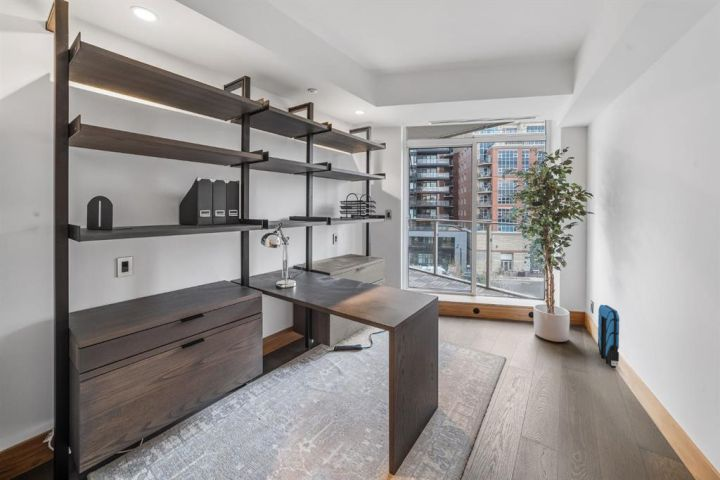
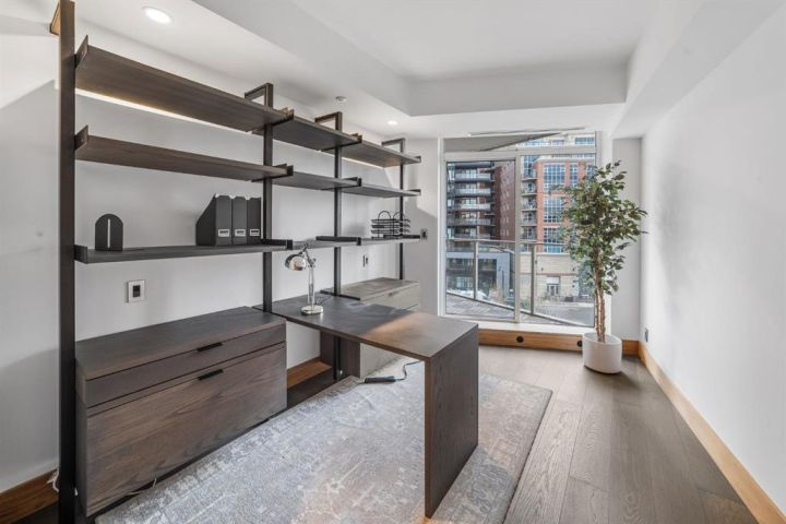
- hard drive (608, 334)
